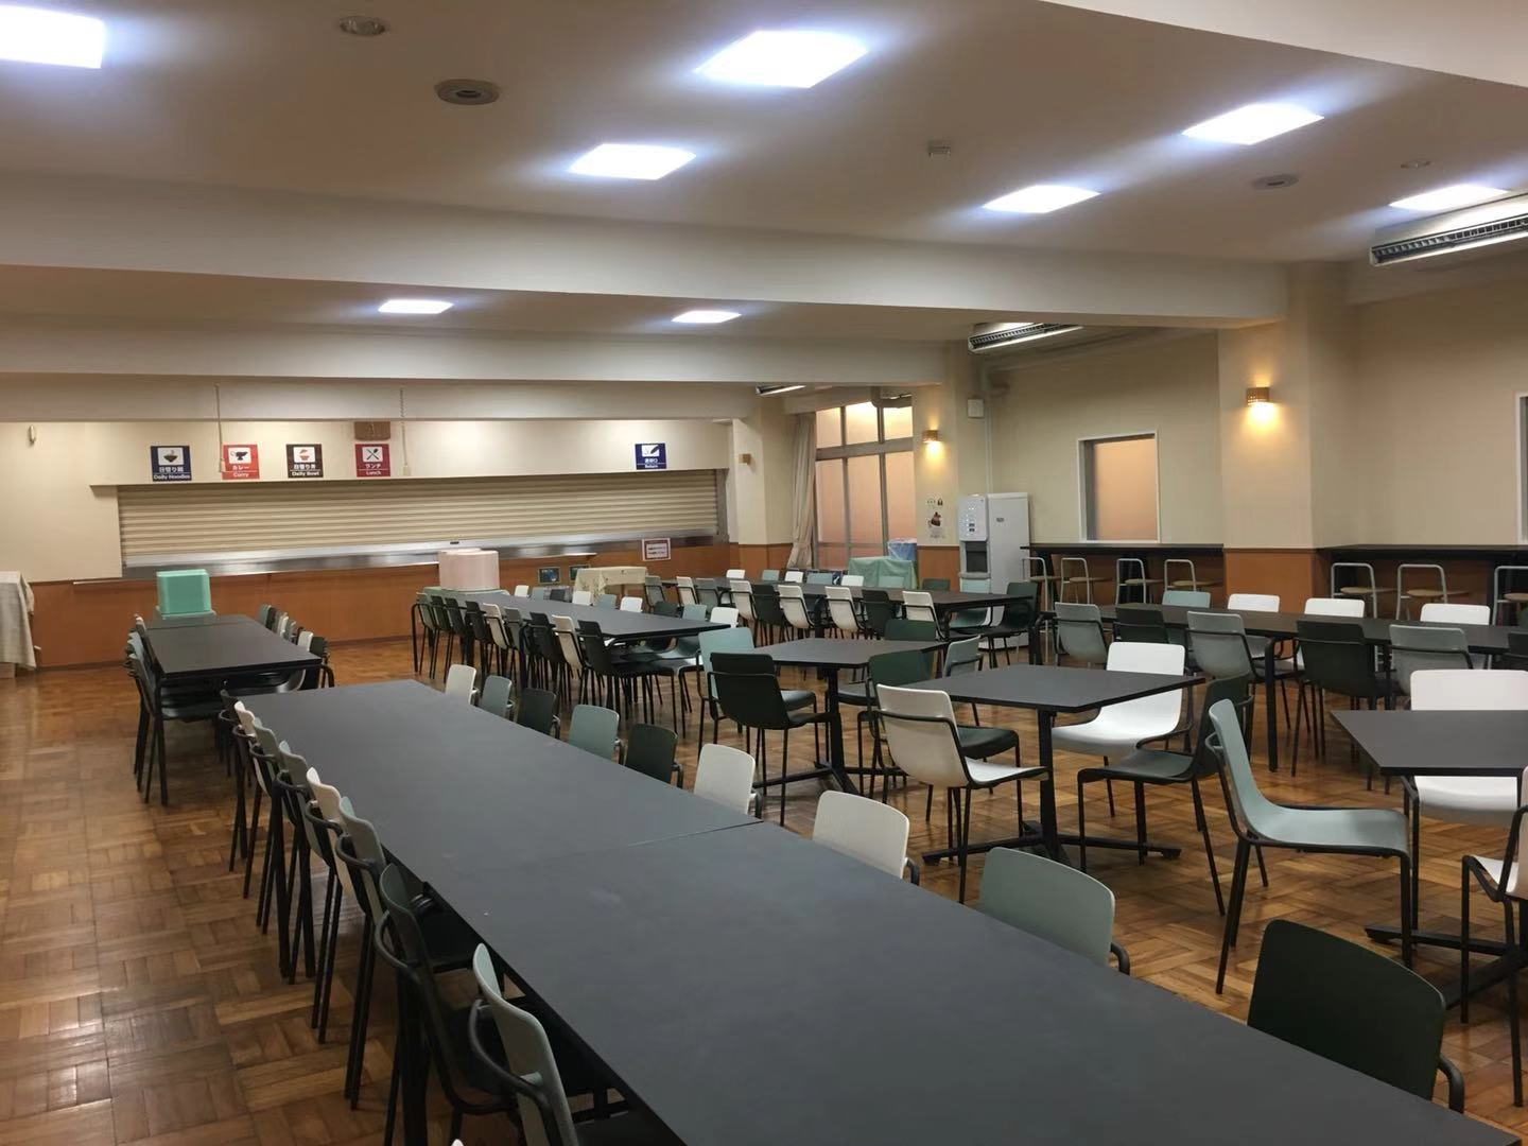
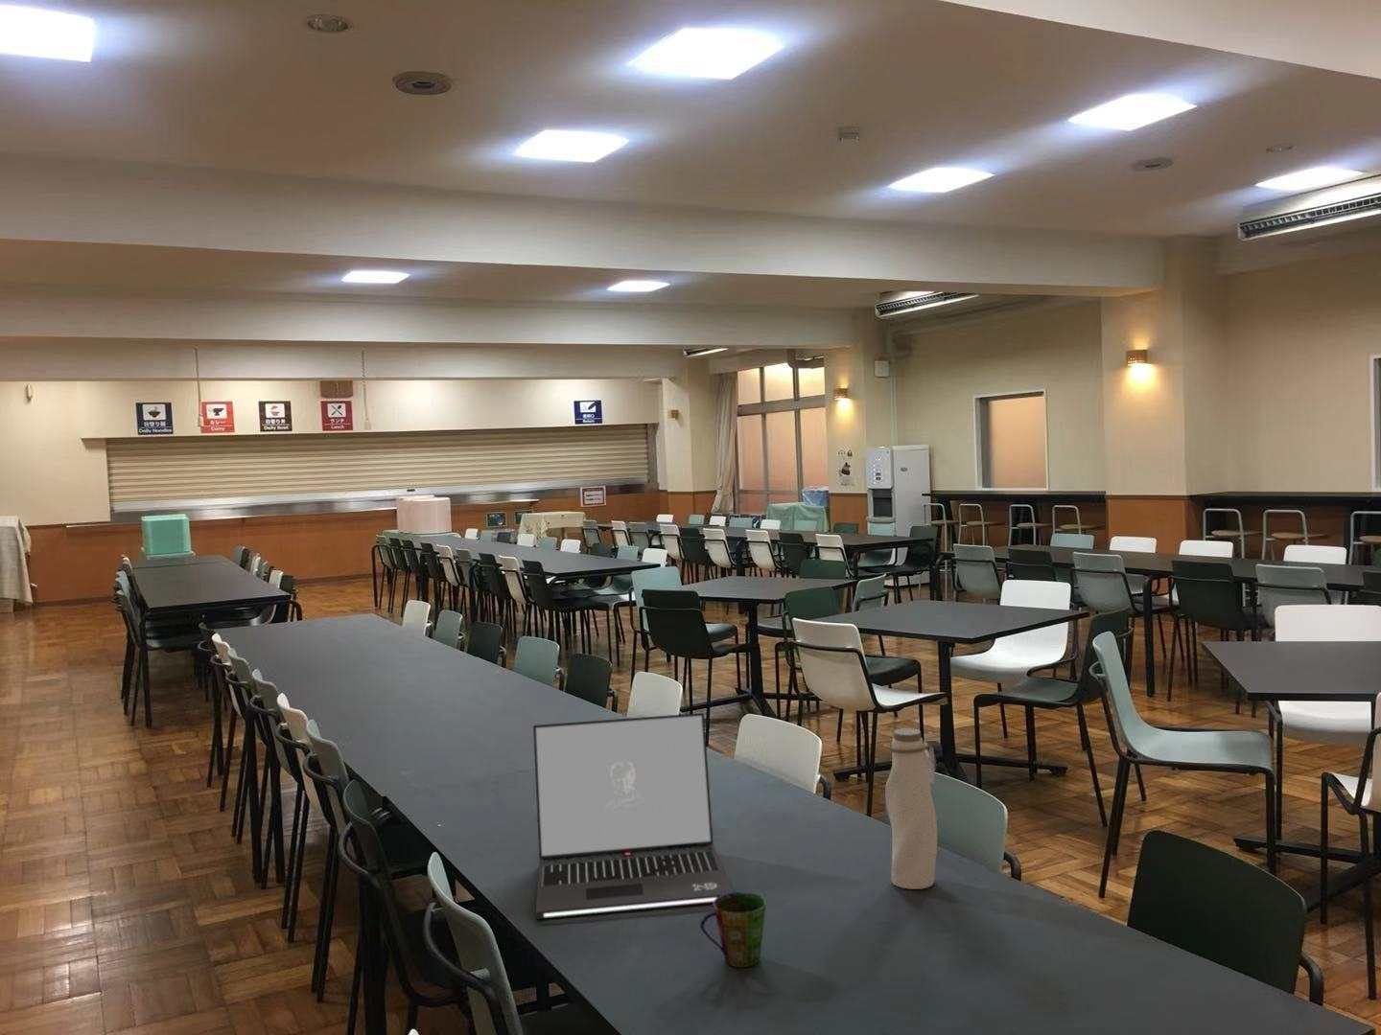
+ cup (734, 933)
+ water bottle (912, 805)
+ laptop (626, 807)
